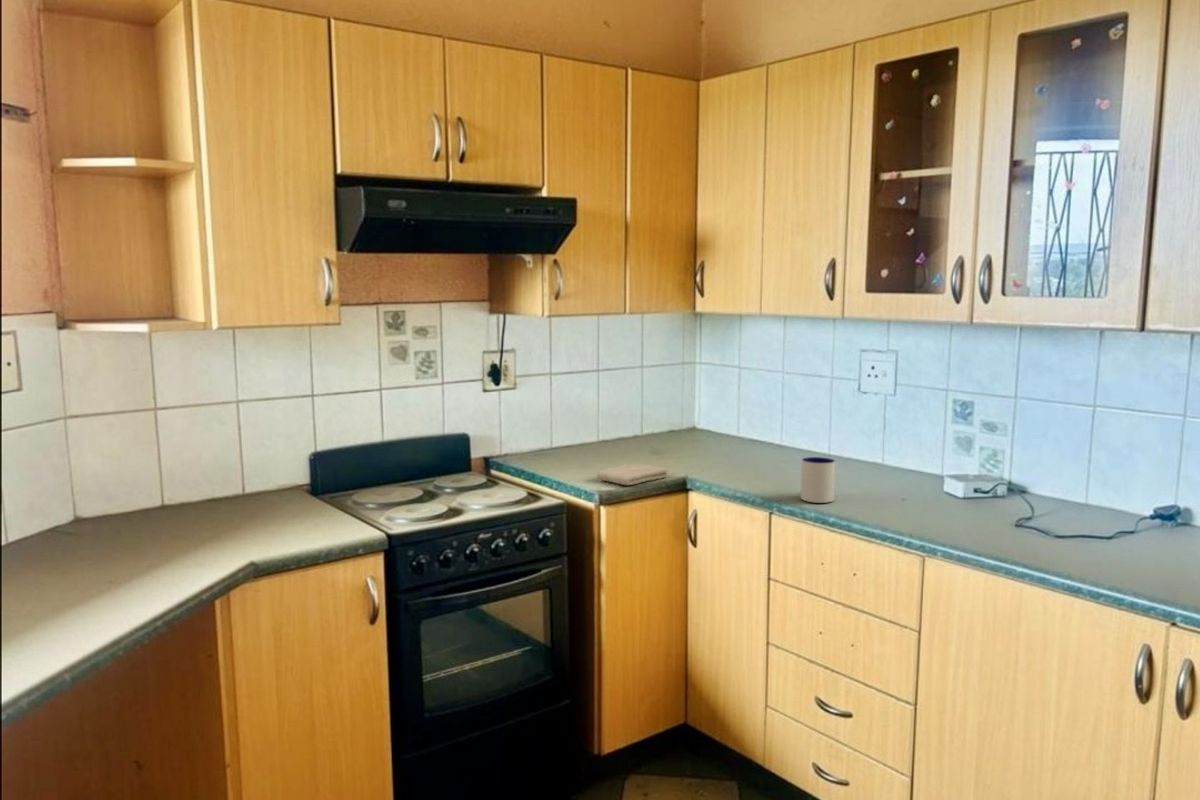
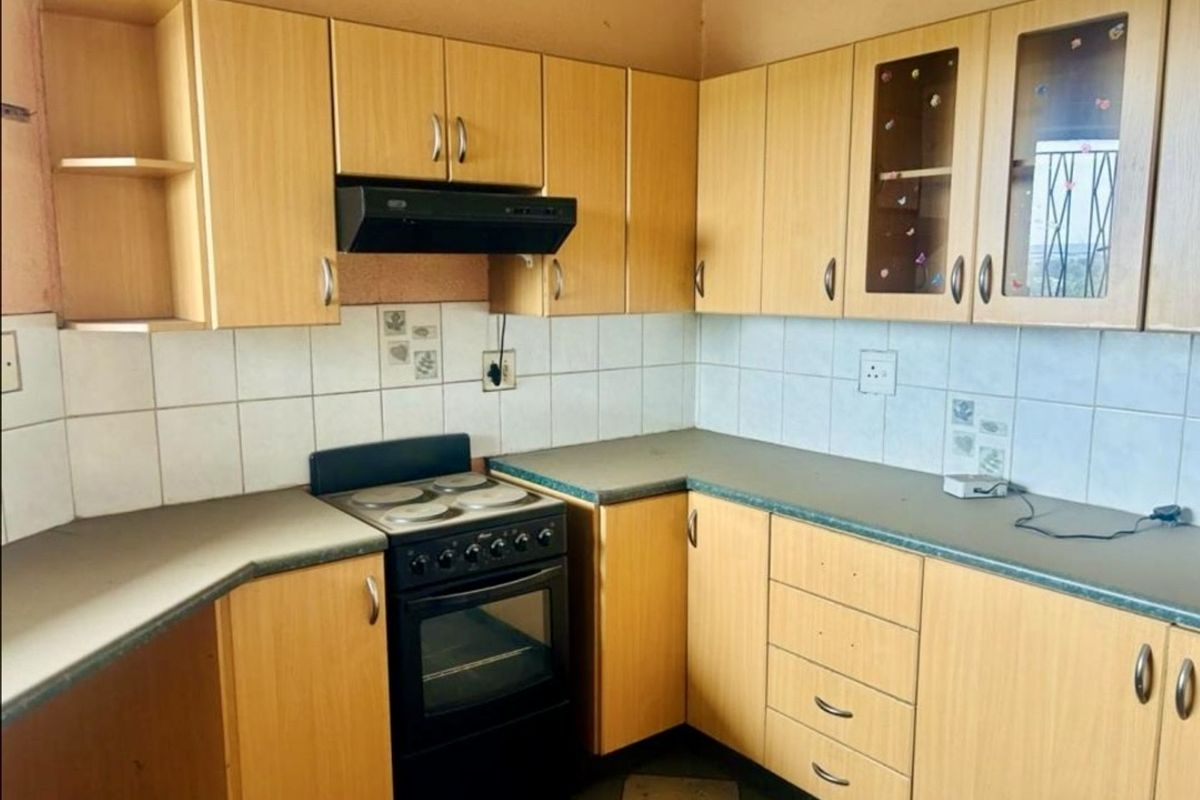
- washcloth (633, 473)
- mug (821, 478)
